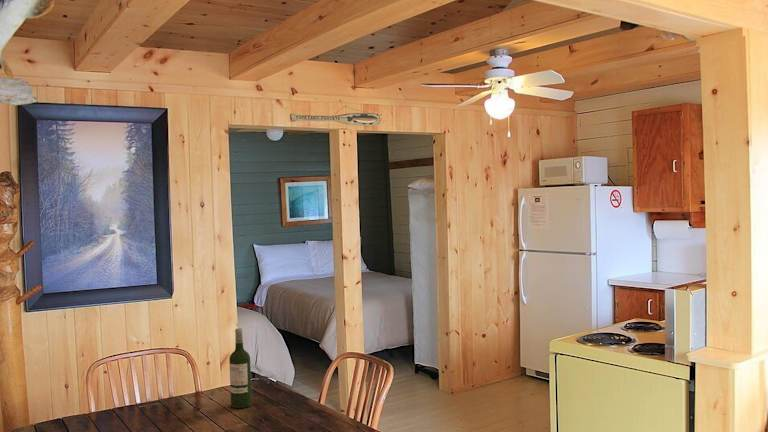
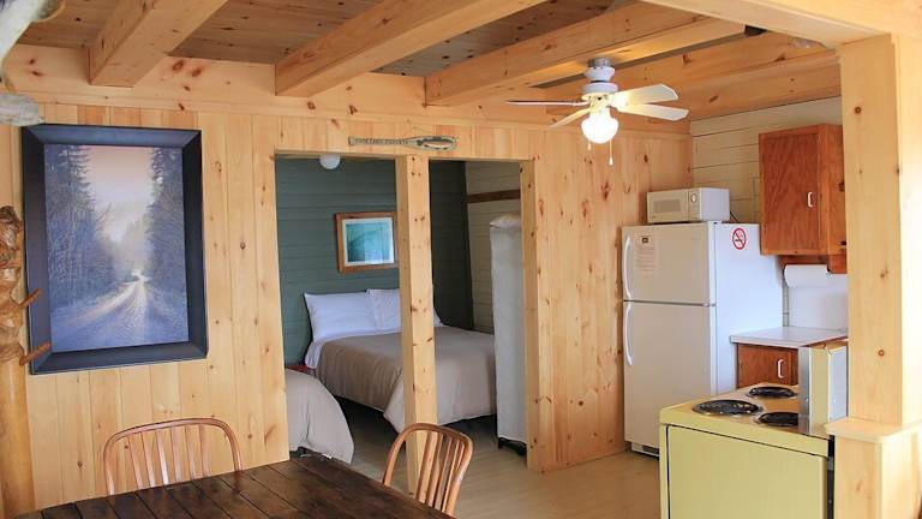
- wine bottle (240, 367)
